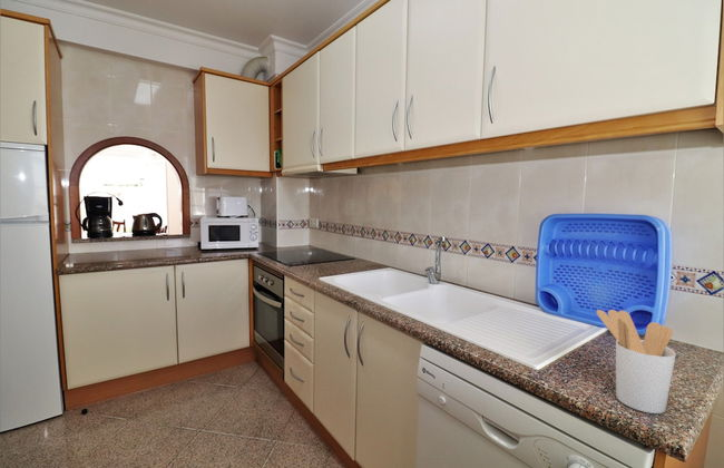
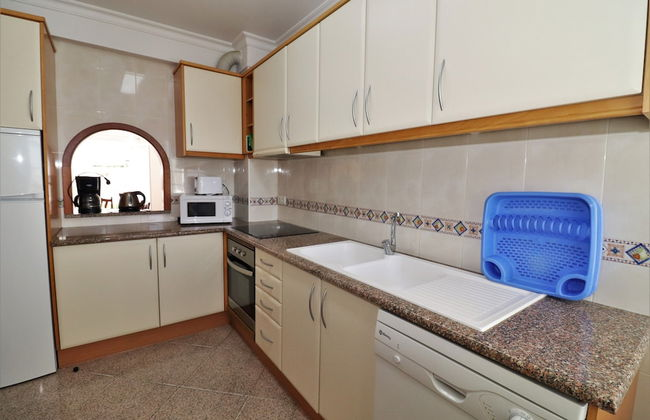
- utensil holder (632, 355)
